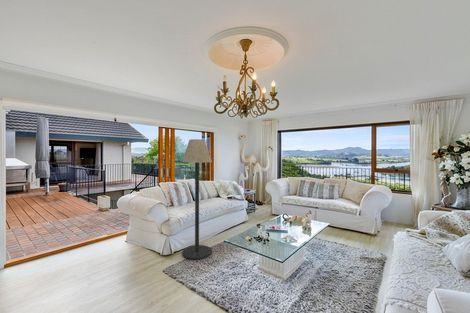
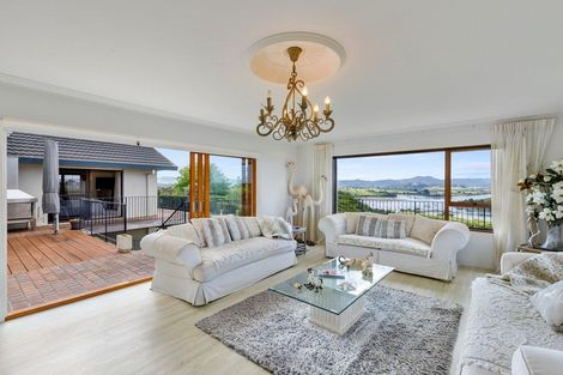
- floor lamp (197, 196)
